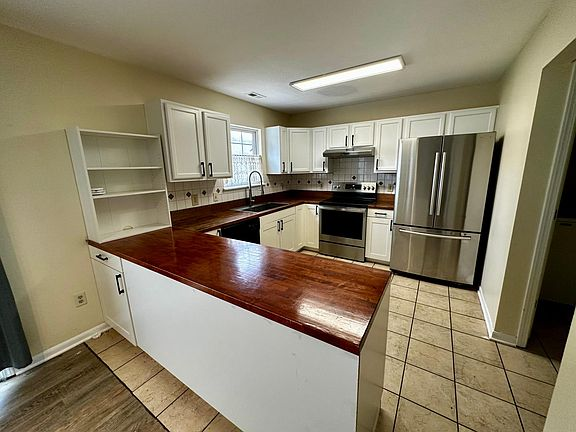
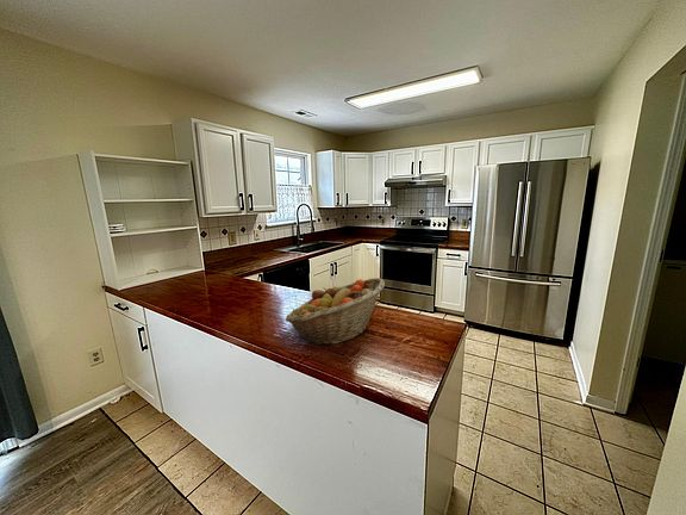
+ fruit basket (337, 305)
